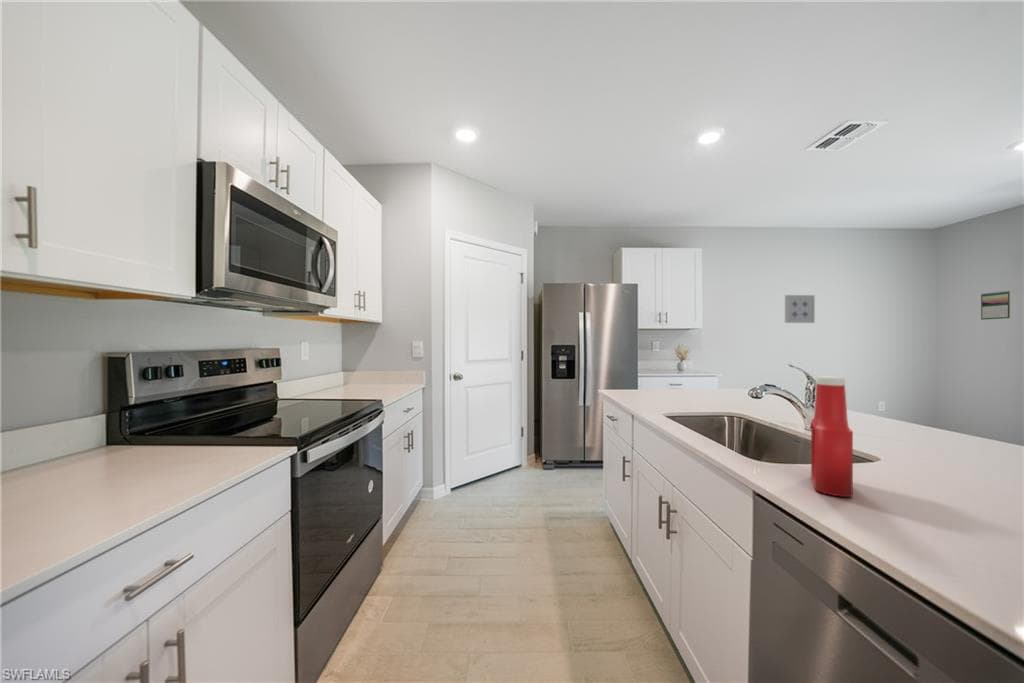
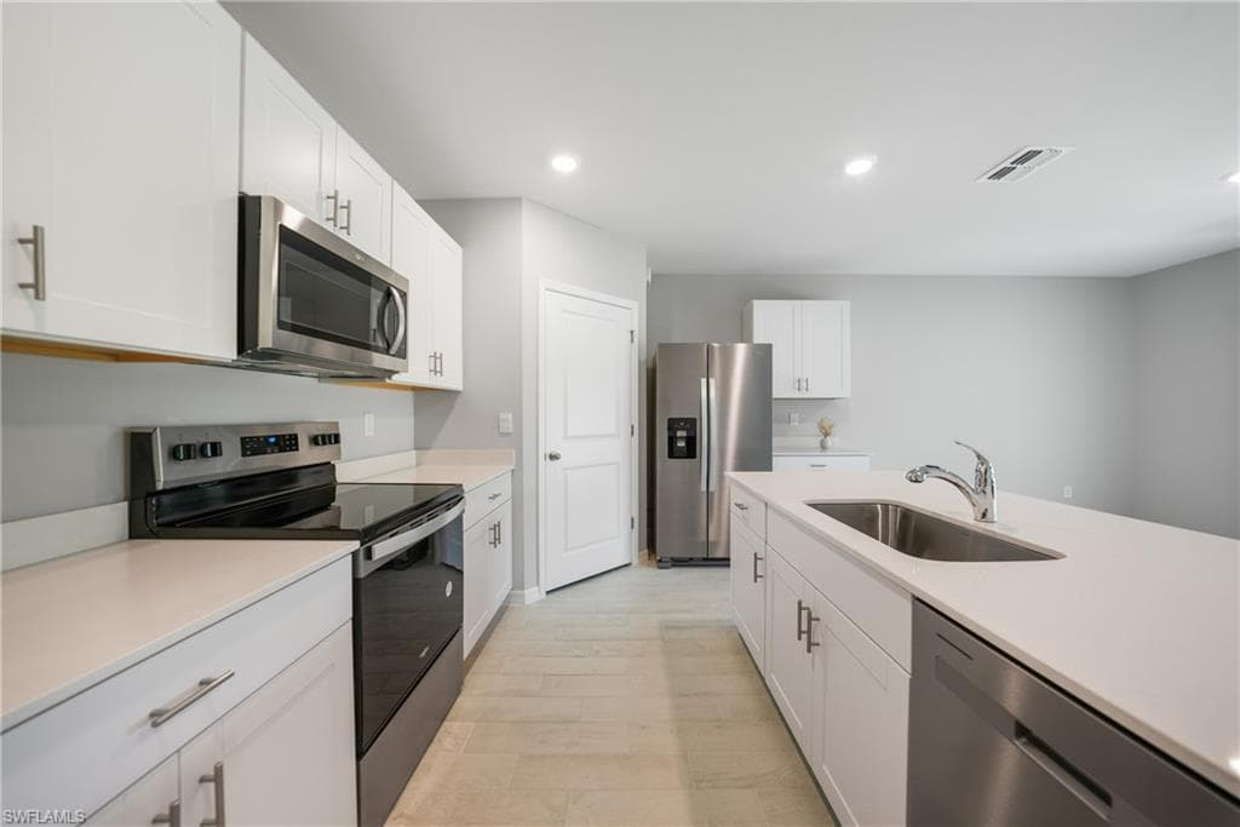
- calendar (995, 305)
- soap bottle (830, 431)
- wall art (799, 309)
